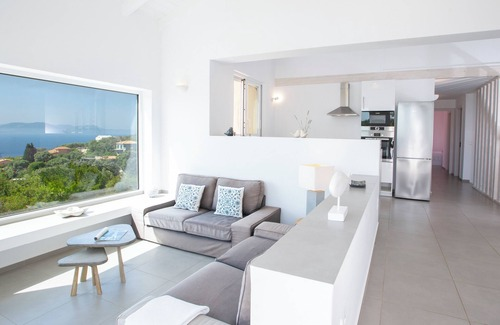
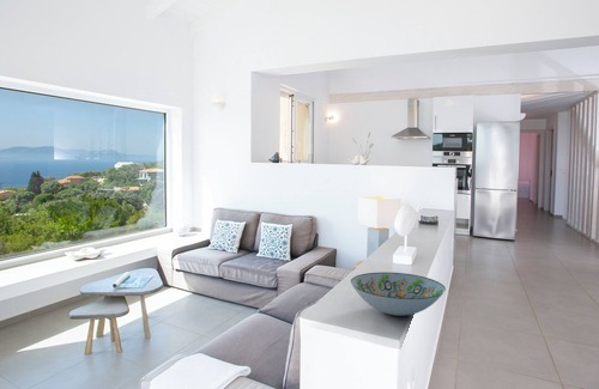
+ decorative bowl (395, 297)
